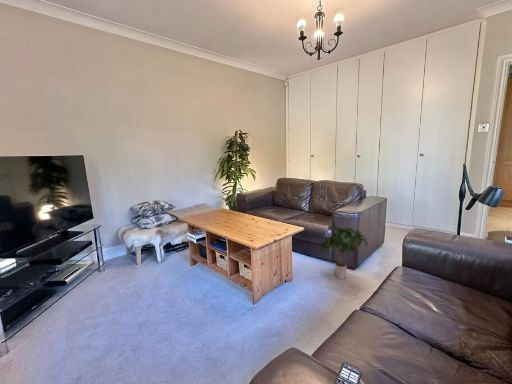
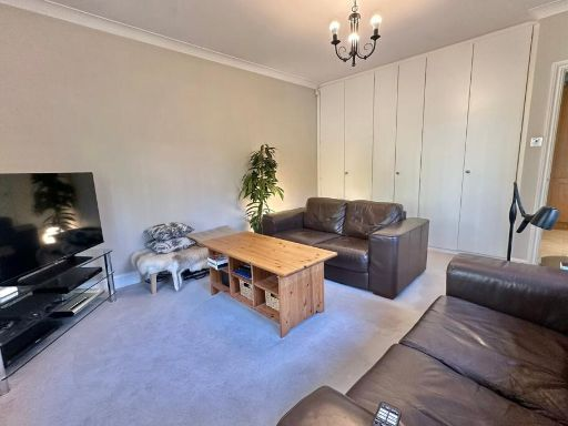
- potted plant (341, 251)
